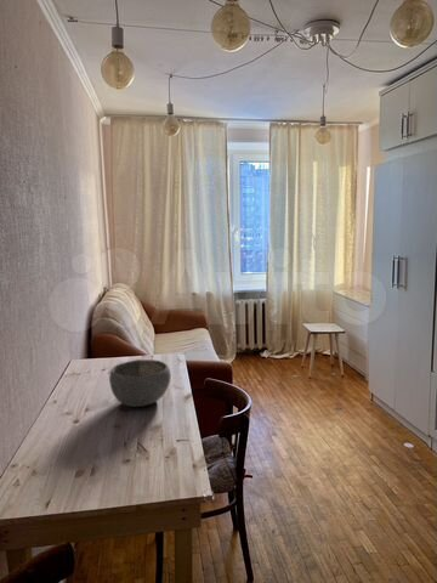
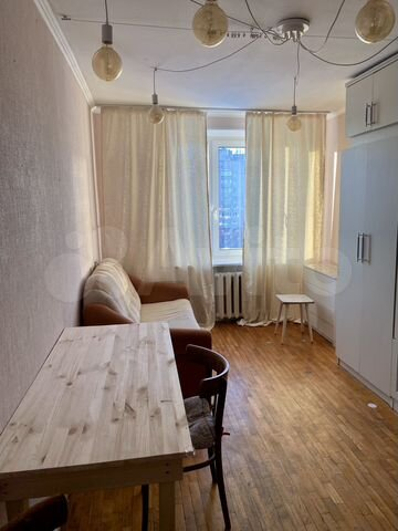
- bowl (140, 384)
